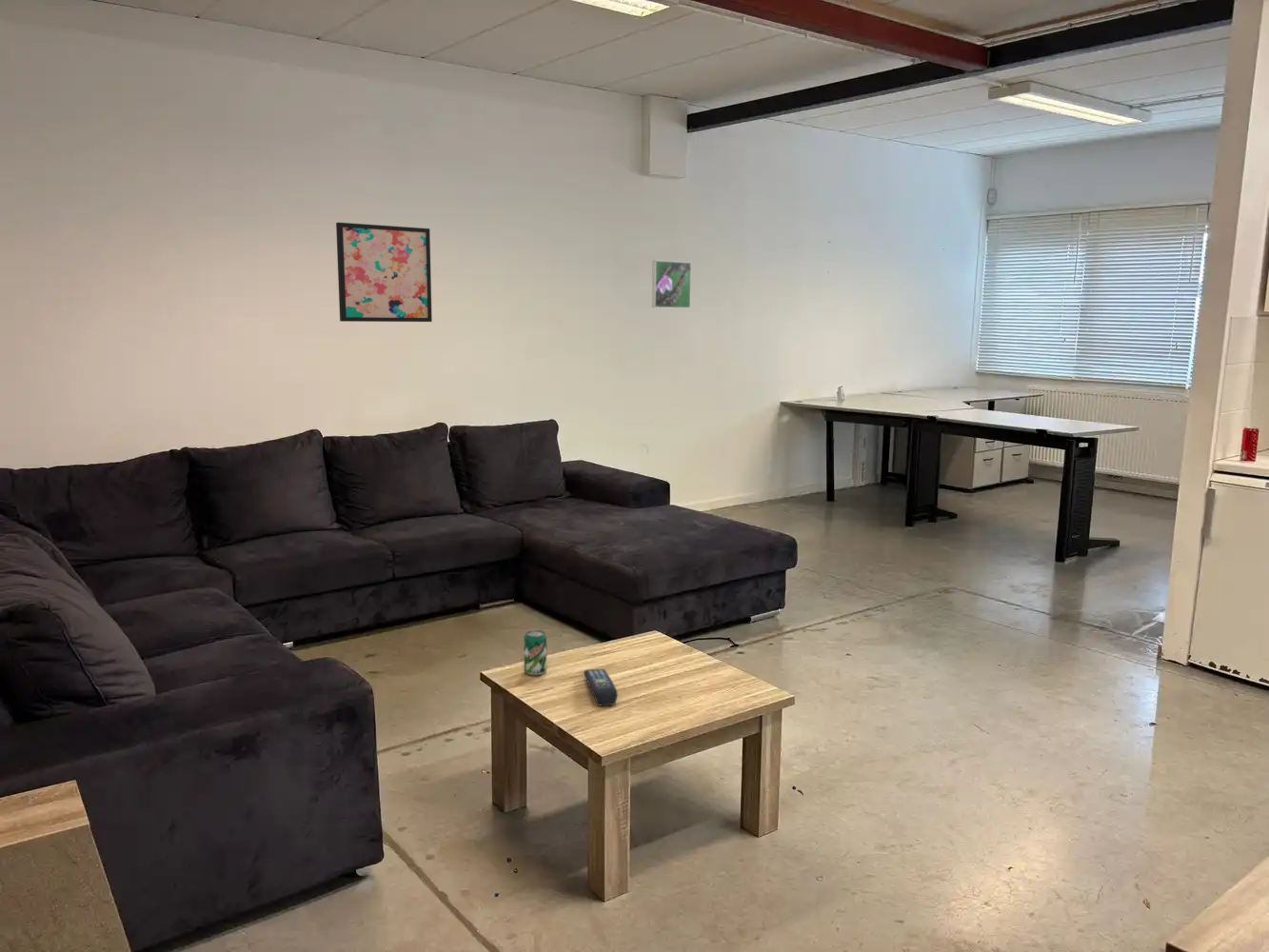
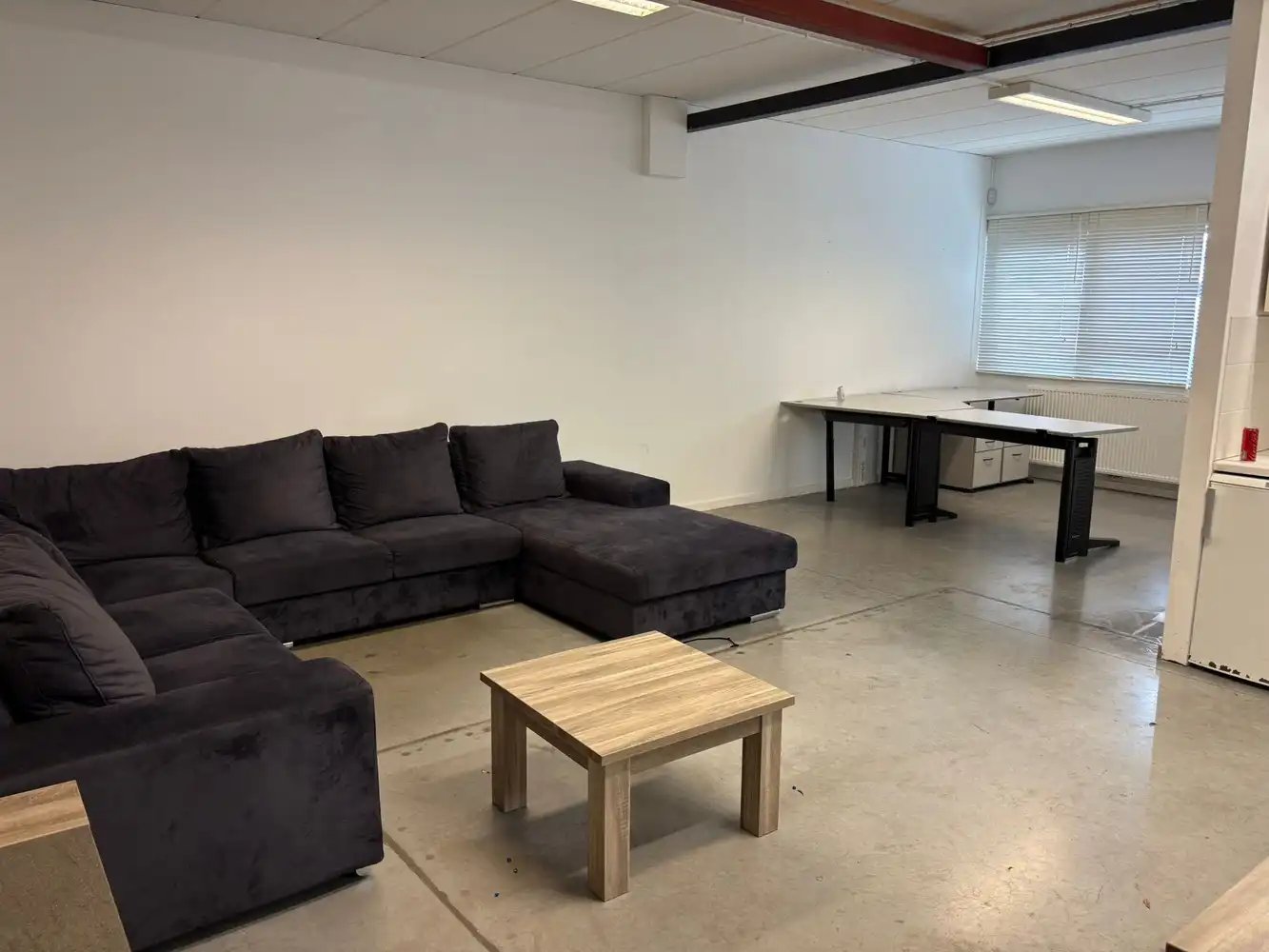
- beverage can (535, 652)
- remote control (600, 684)
- wall art (386, 273)
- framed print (671, 285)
